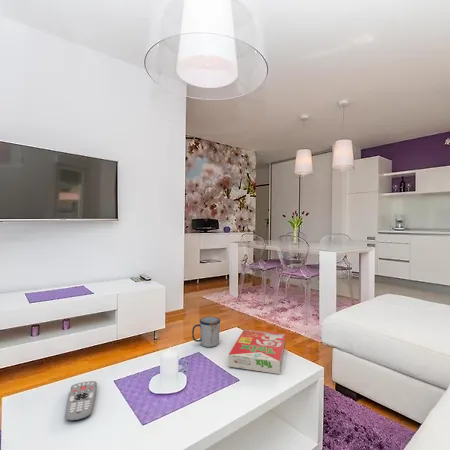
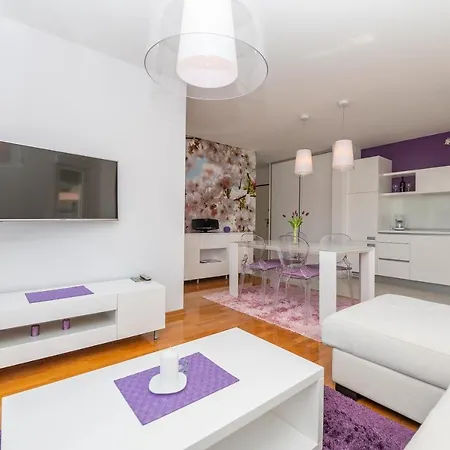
- cereal box (259, 348)
- remote control (81, 399)
- mug (207, 331)
